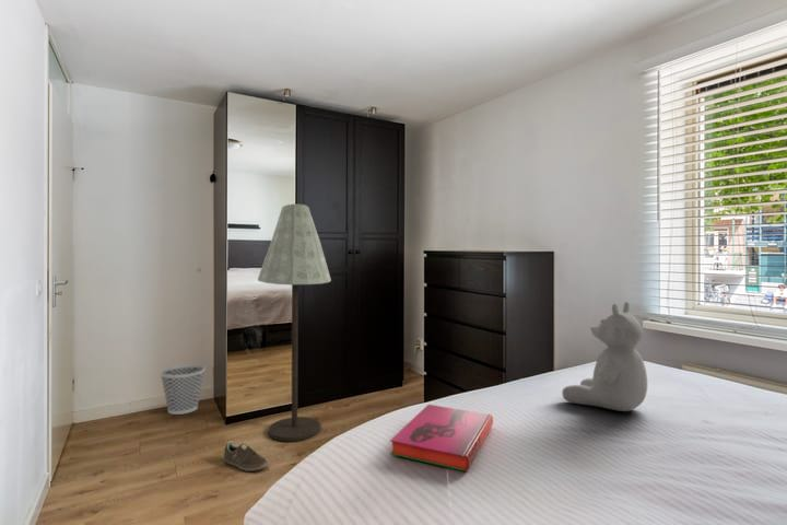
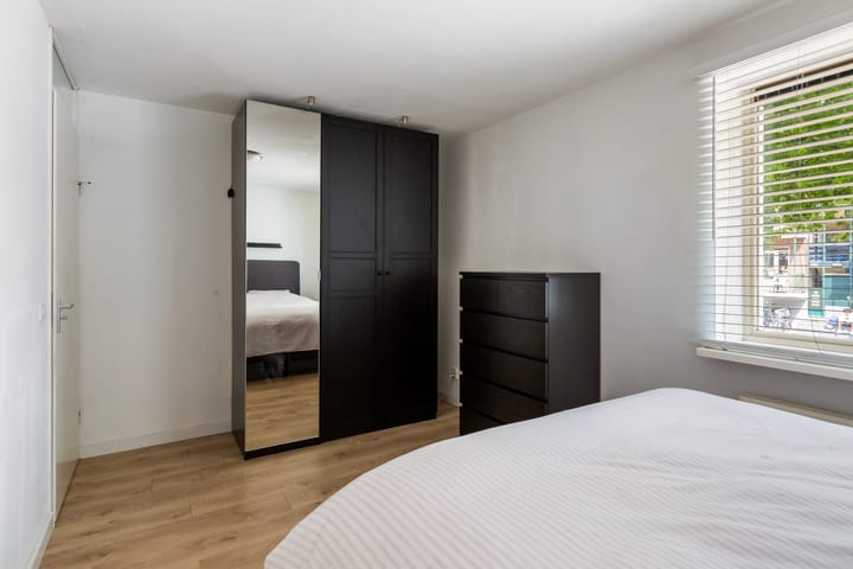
- teddy bear (604, 352)
- wastebasket (183, 389)
- floor lamp (294, 317)
- hardback book (445, 432)
- sneaker (244, 455)
